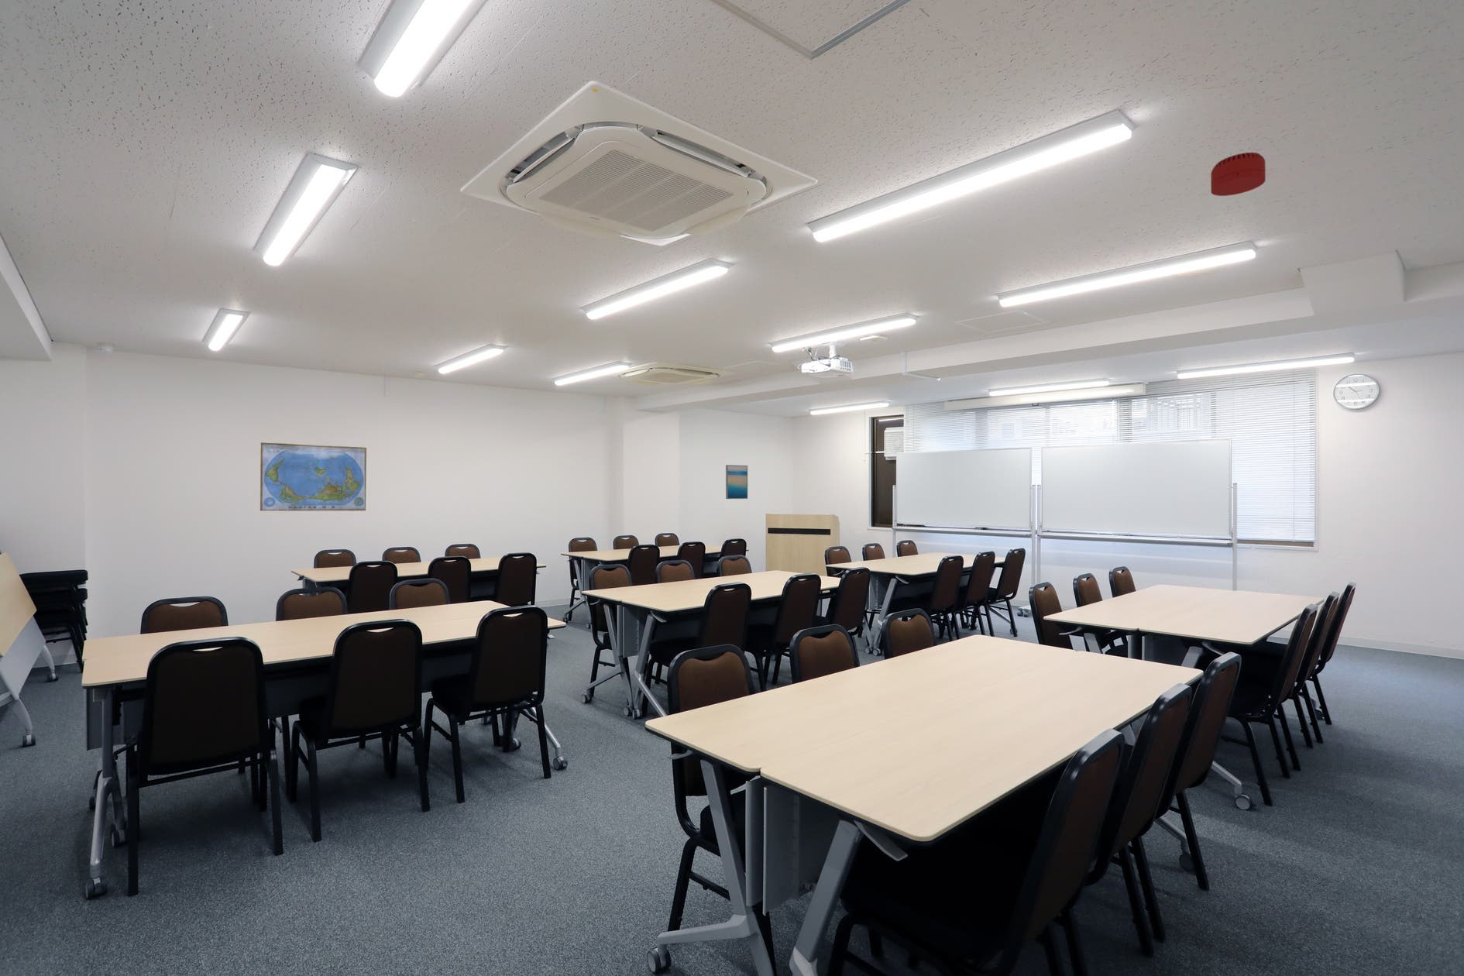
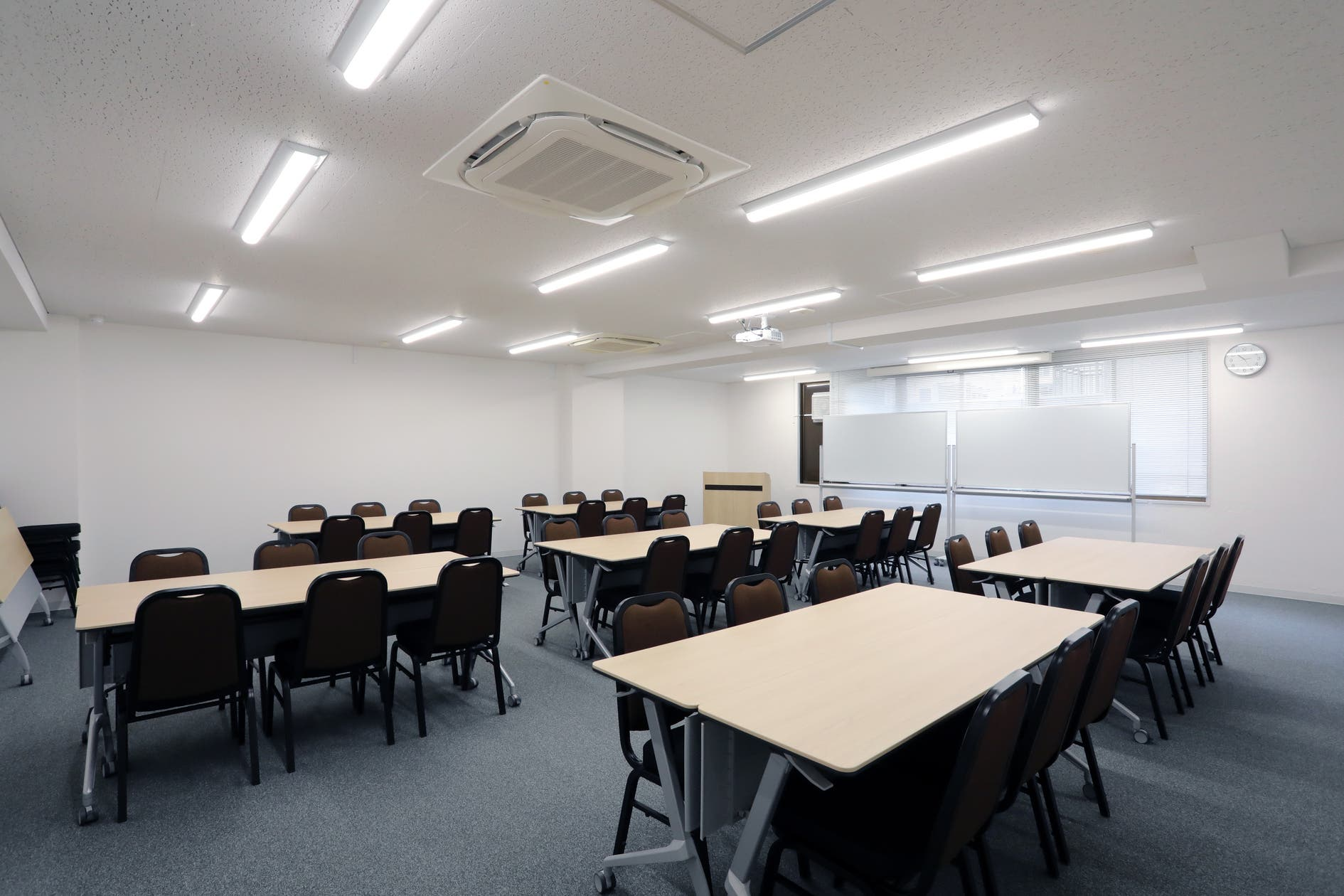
- world map (315, 478)
- smoke detector (1237, 173)
- wall art (736, 481)
